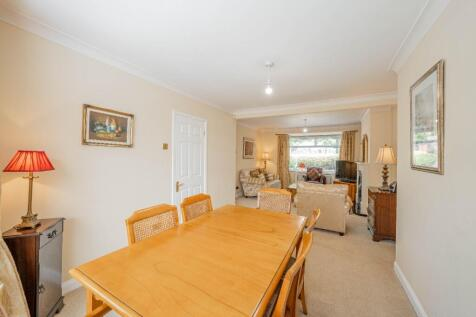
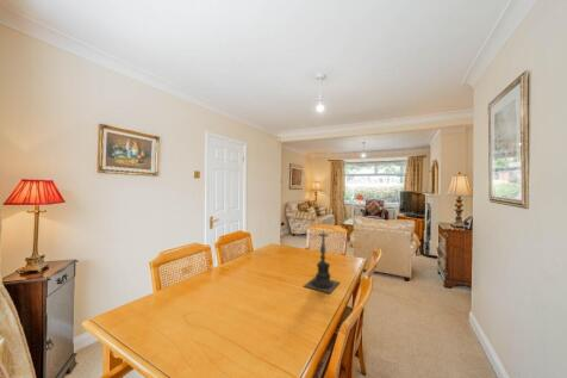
+ candle holder (322, 254)
